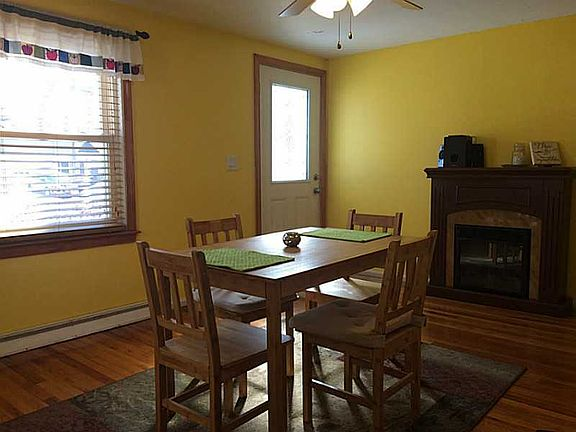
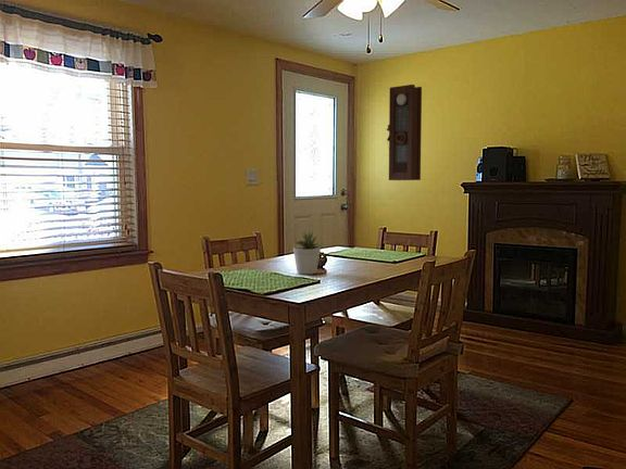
+ pendulum clock (400, 134)
+ potted plant (308, 251)
